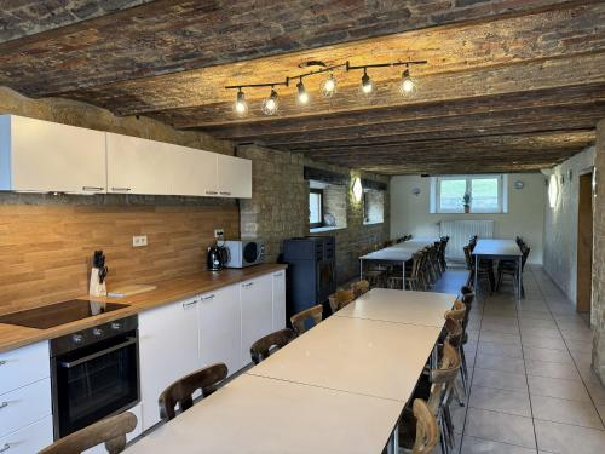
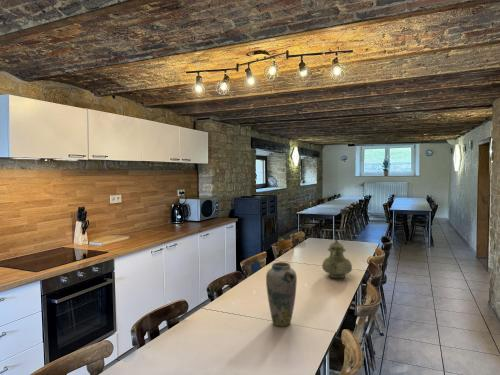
+ teapot (337, 255)
+ vase (281, 293)
